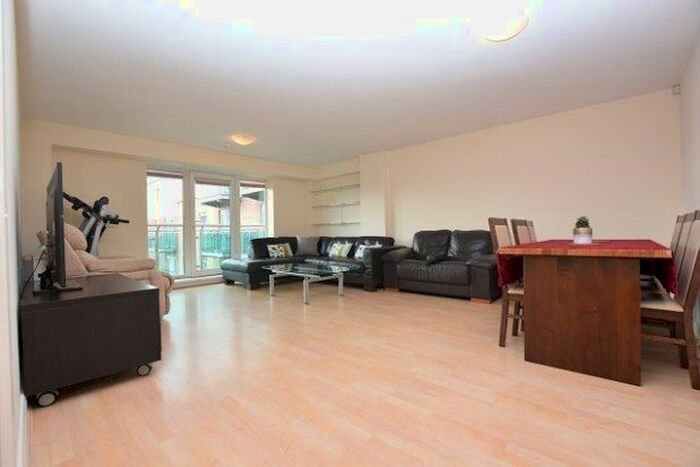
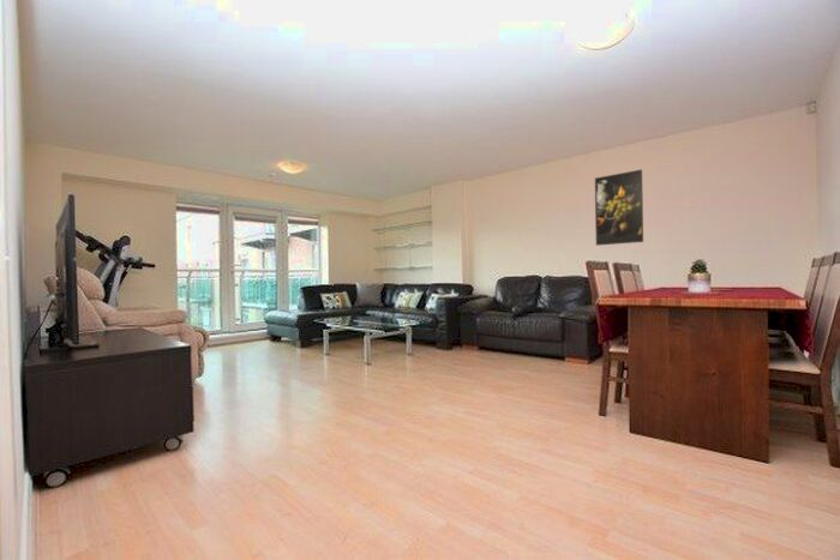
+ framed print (618, 209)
